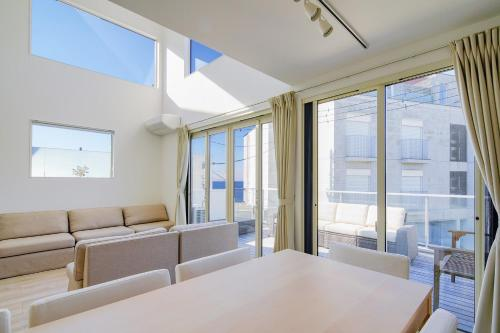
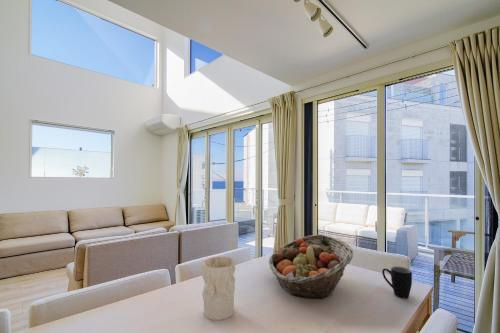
+ mug (396, 281)
+ fruit basket (308, 262)
+ vase (218, 286)
